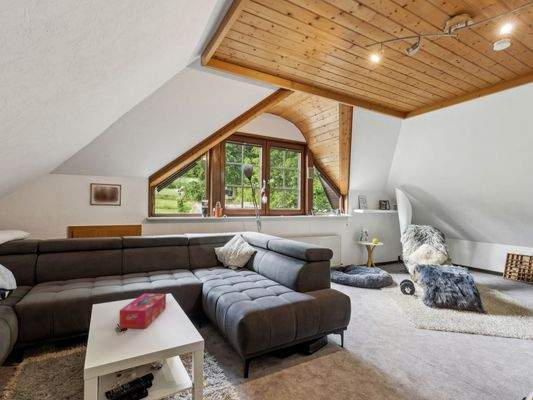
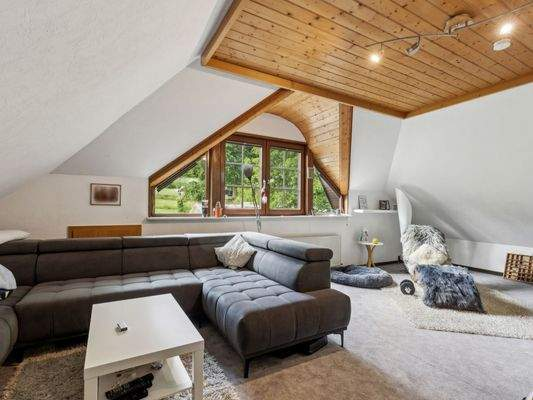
- tissue box (144, 309)
